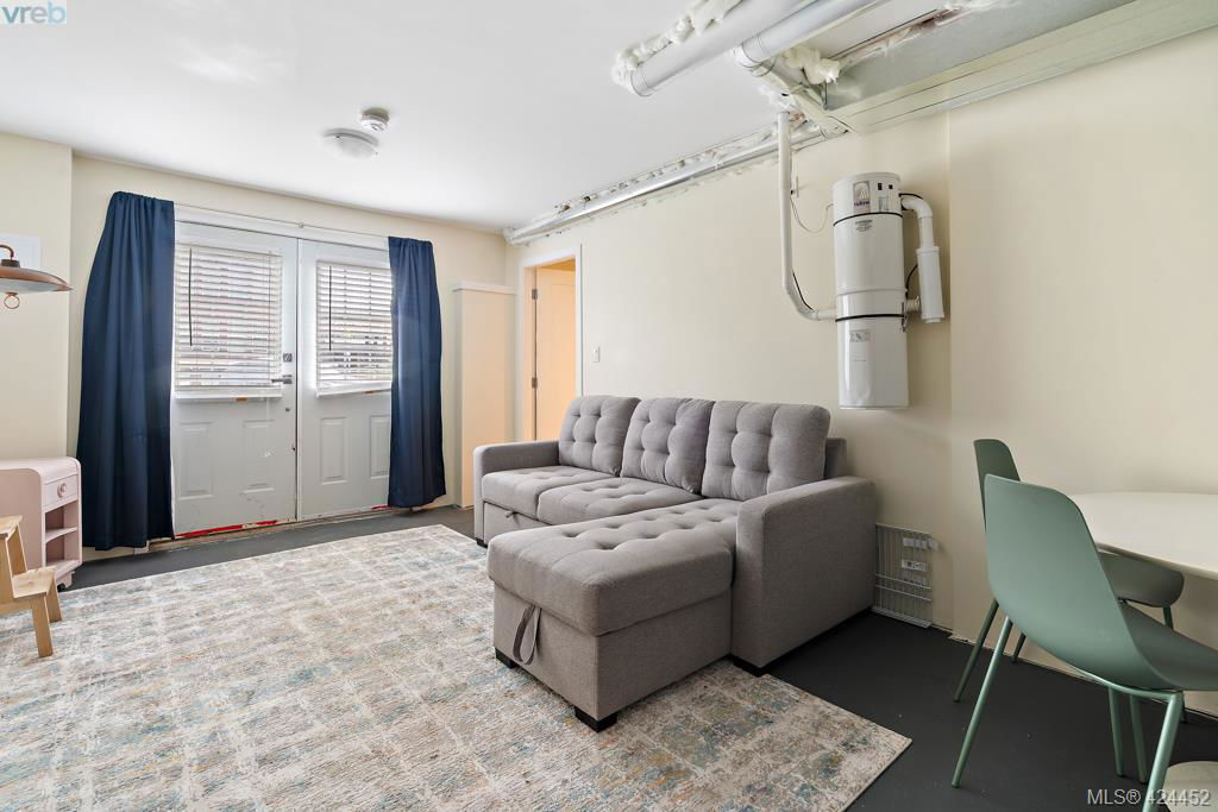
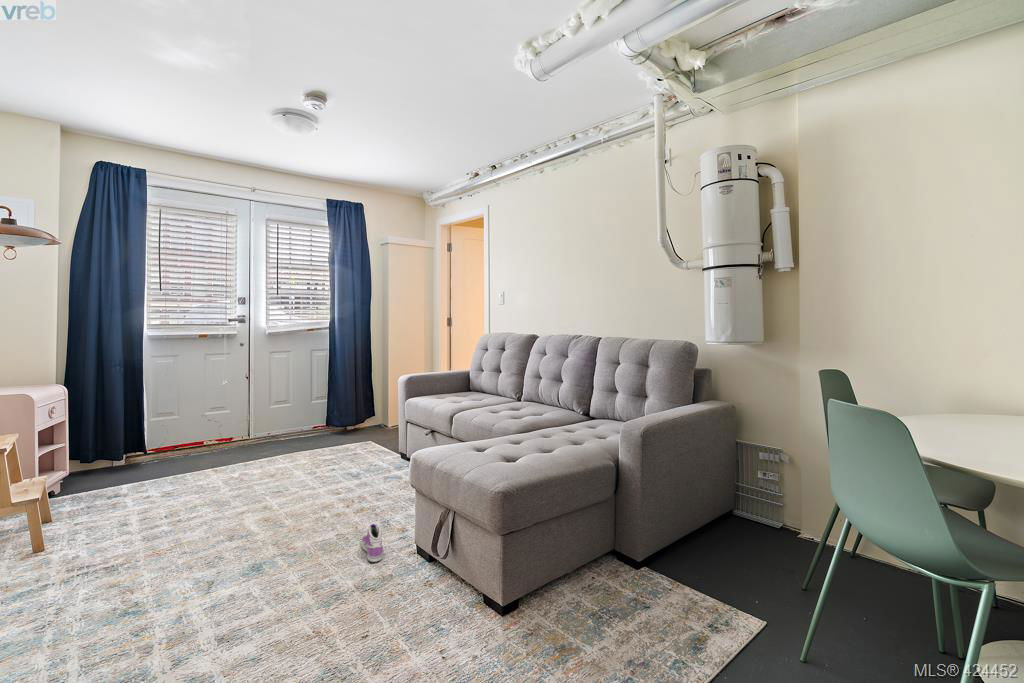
+ sneaker (373, 535)
